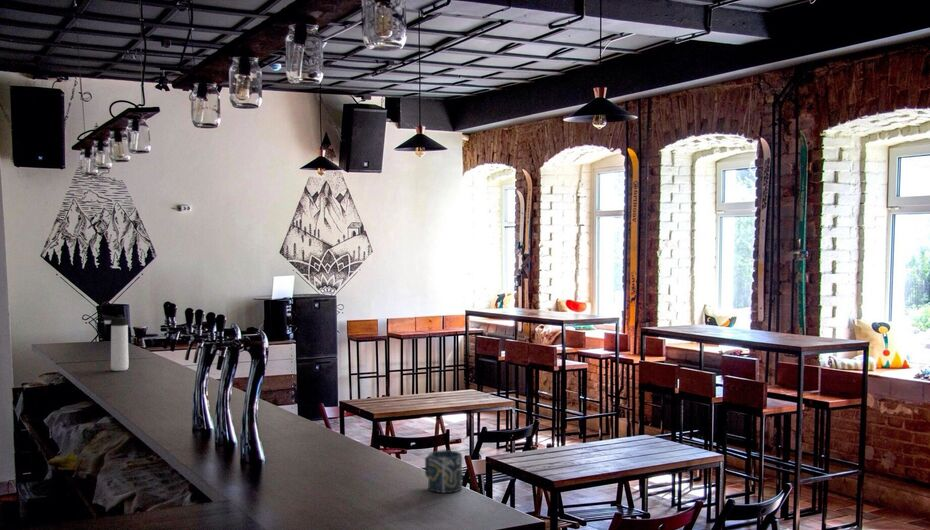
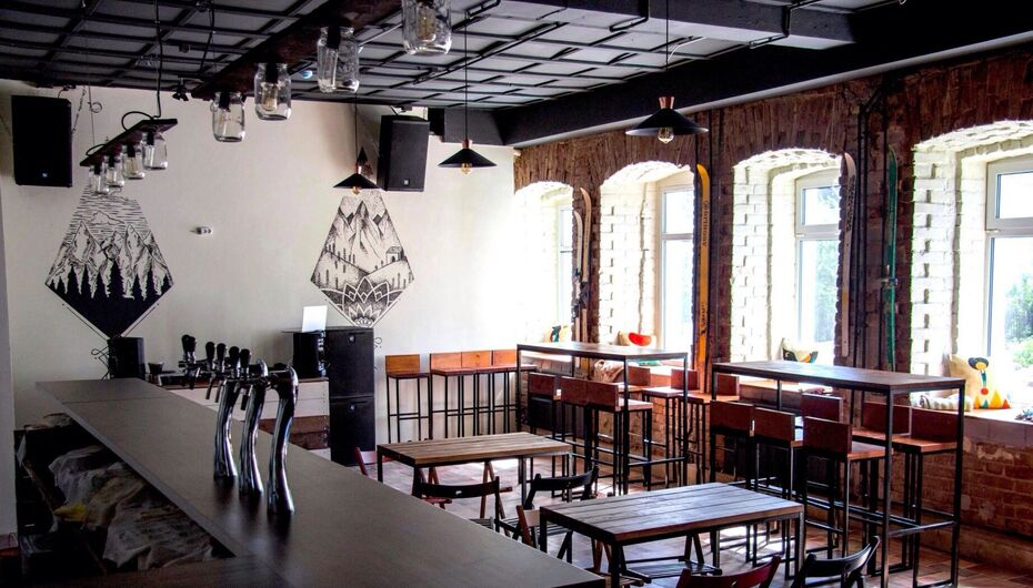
- cup (441, 470)
- thermos bottle (115, 342)
